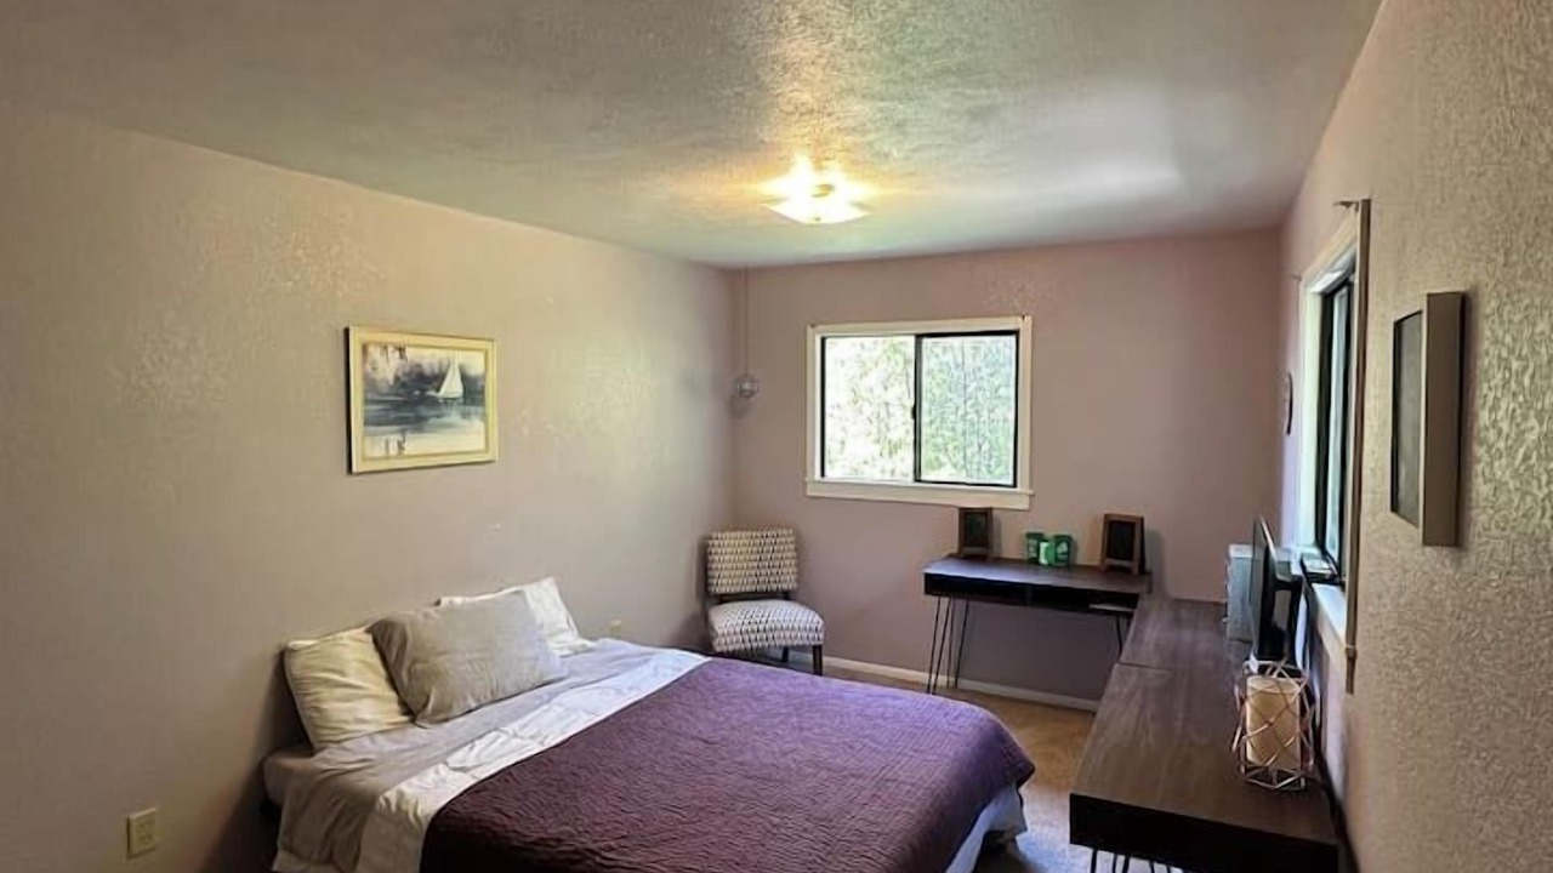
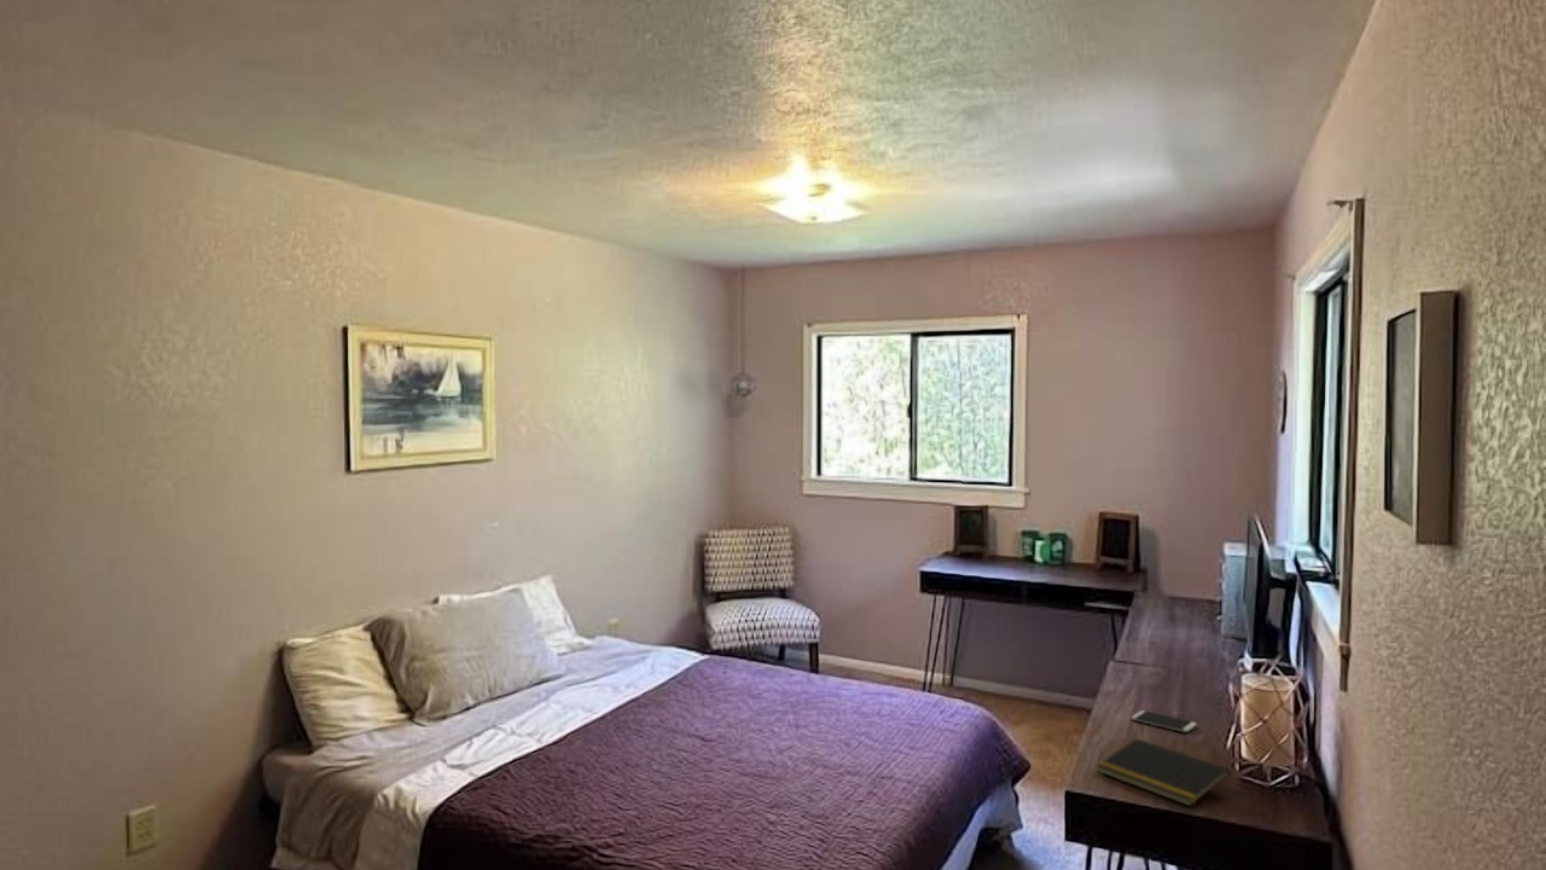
+ smartphone (1163, 720)
+ notepad (1161, 770)
